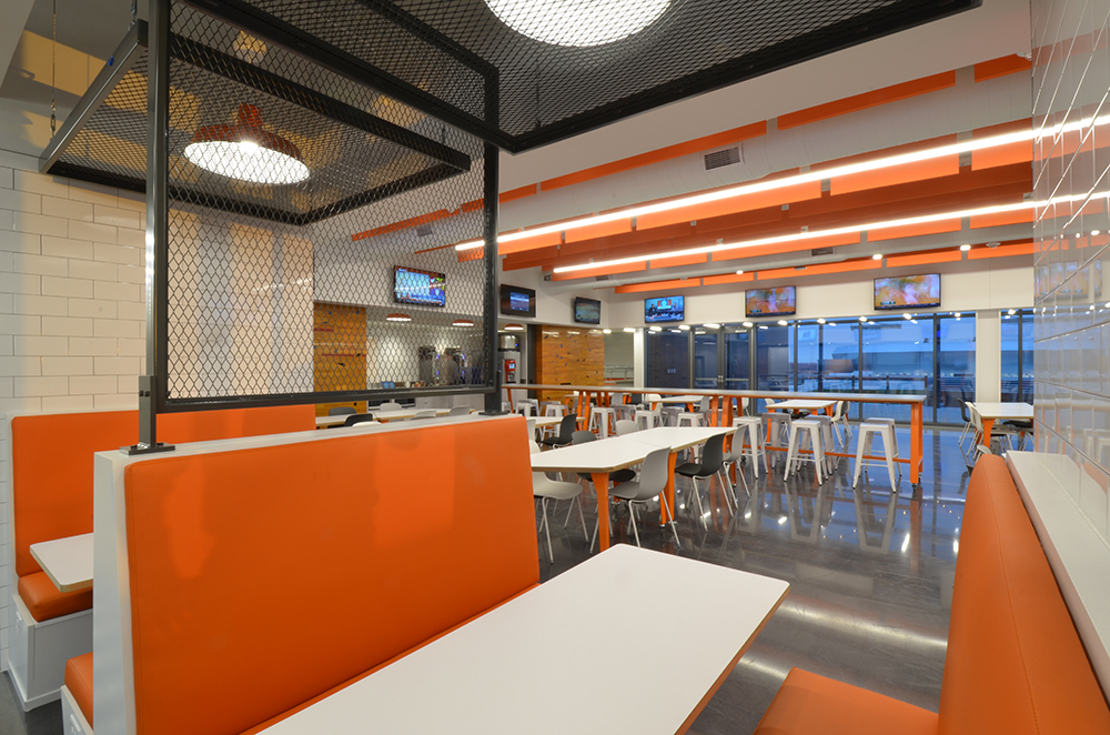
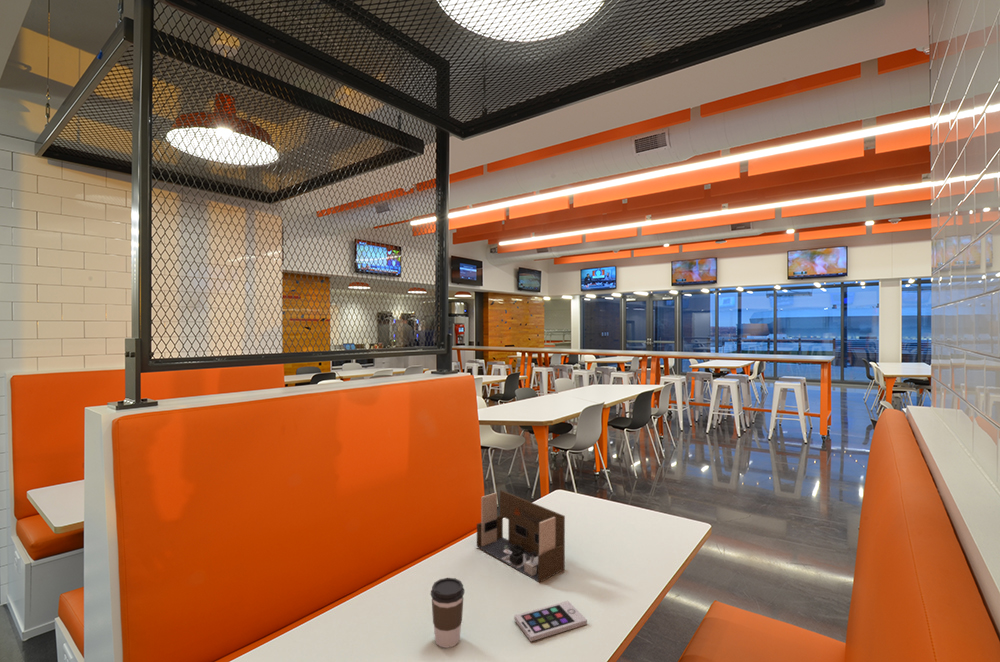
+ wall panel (518, 531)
+ smartphone (550, 619)
+ coffee cup (447, 612)
